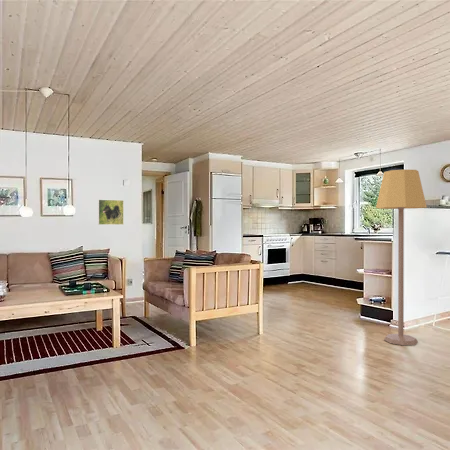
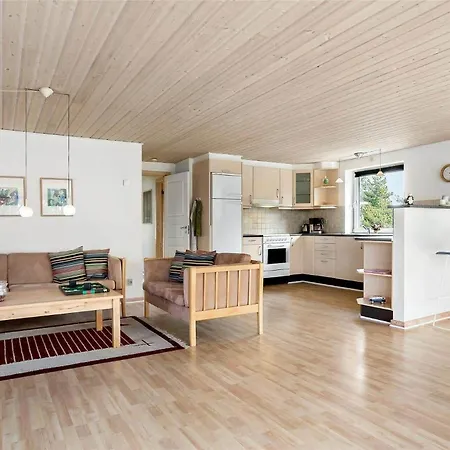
- lamp (400, 256)
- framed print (111, 212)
